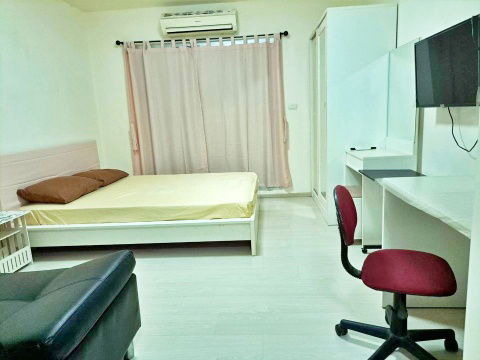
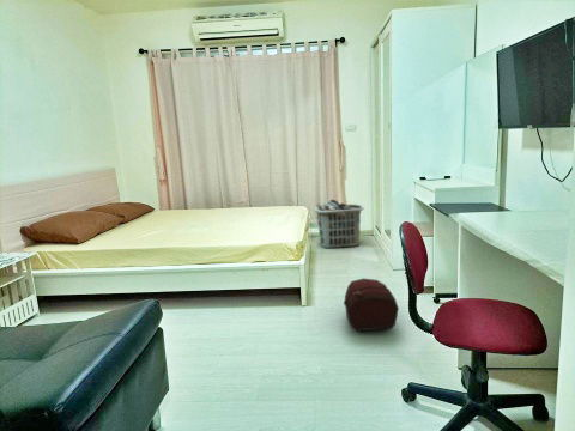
+ clothes hamper (339, 221)
+ backpack (367, 301)
